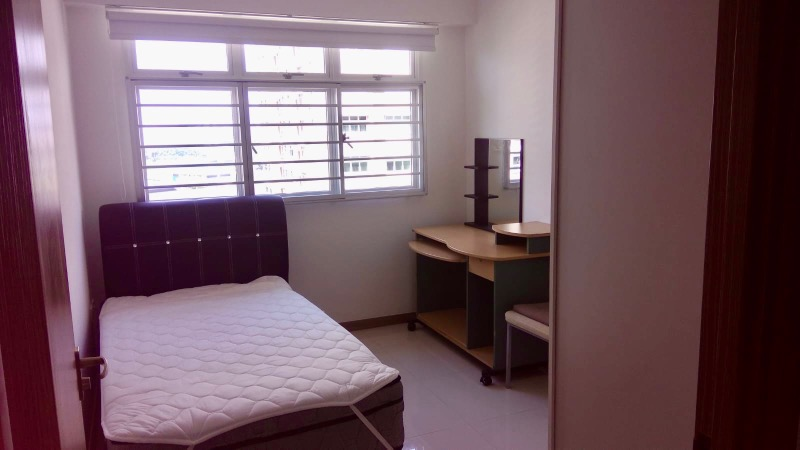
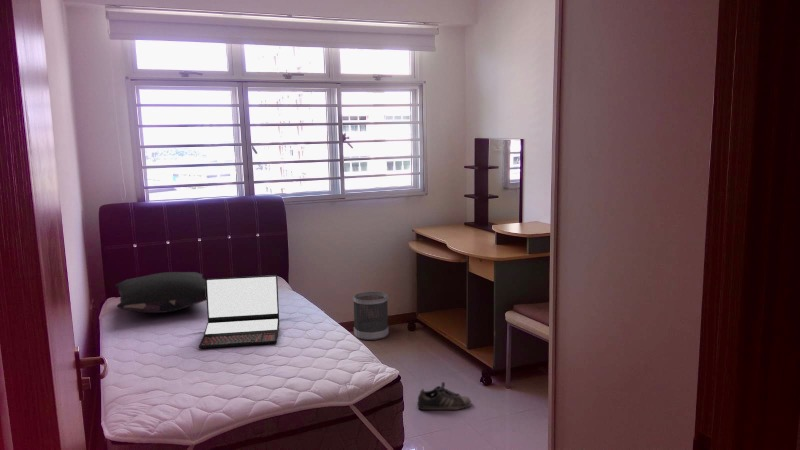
+ wastebasket (370, 315)
+ shoe (444, 395)
+ pillow (165, 290)
+ laptop (240, 310)
